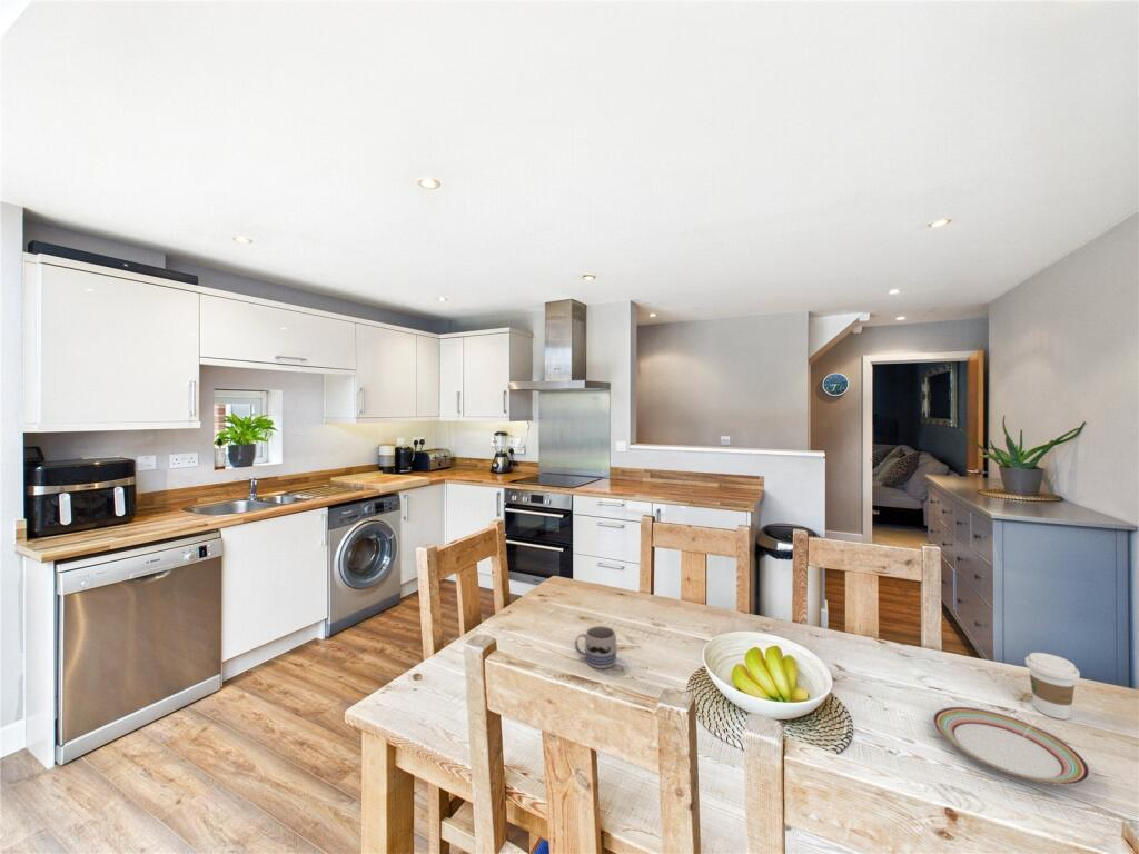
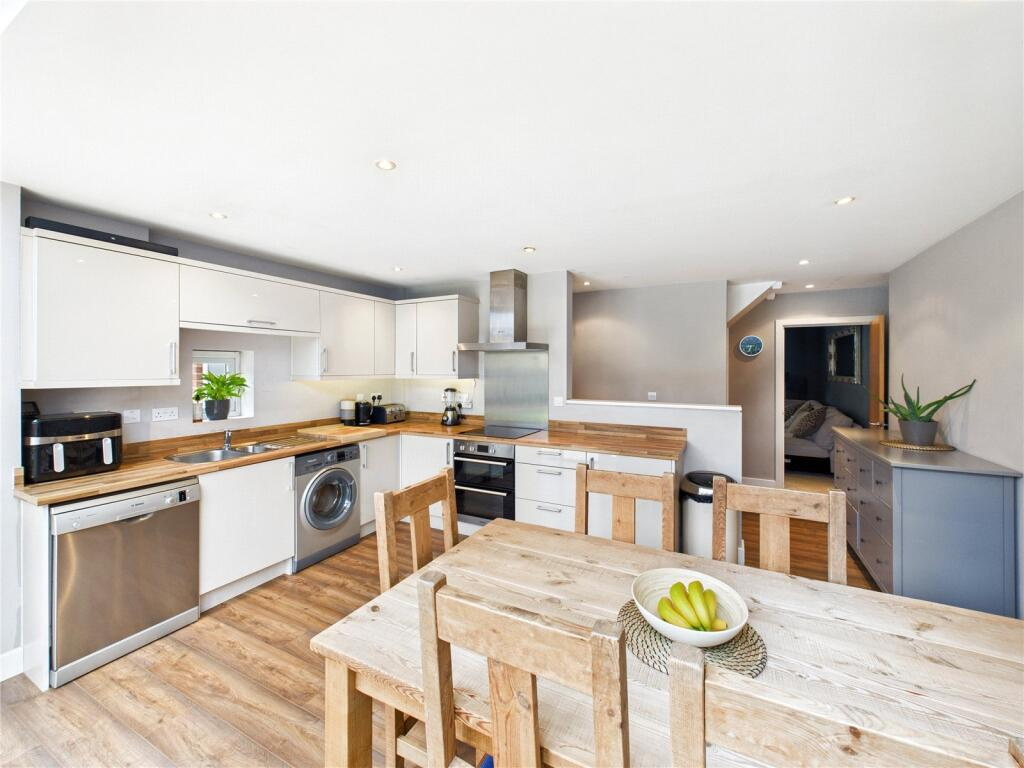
- mug (595, 645)
- plate (1004, 745)
- coffee cup (1051, 685)
